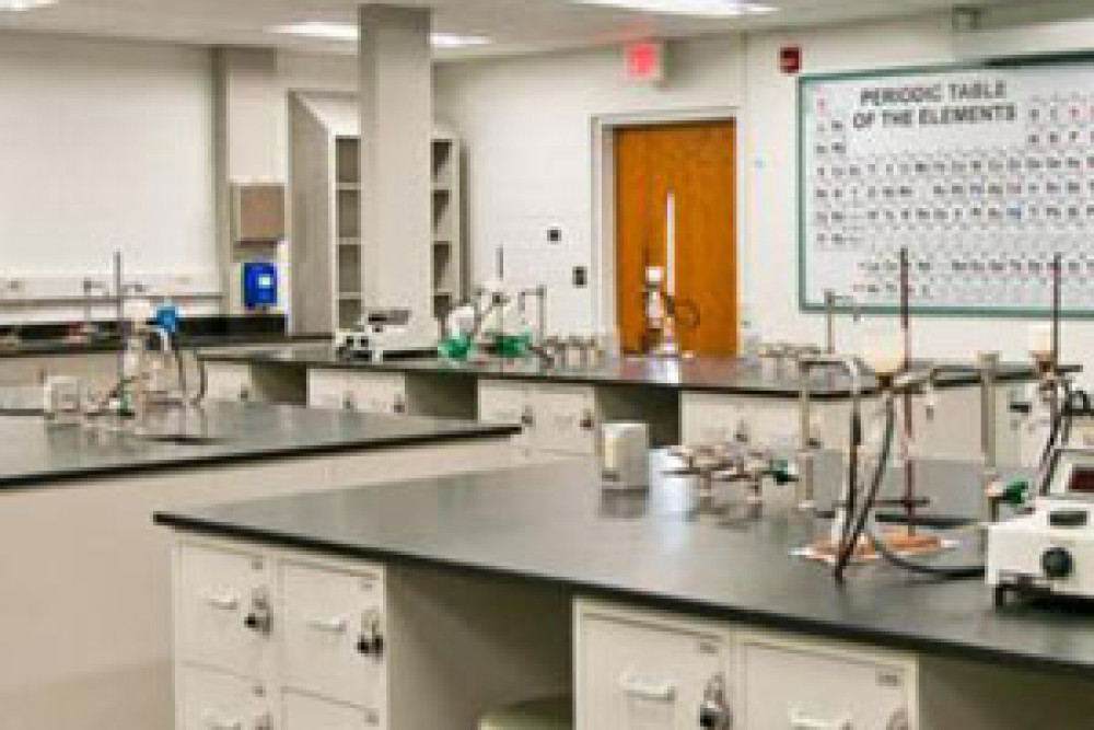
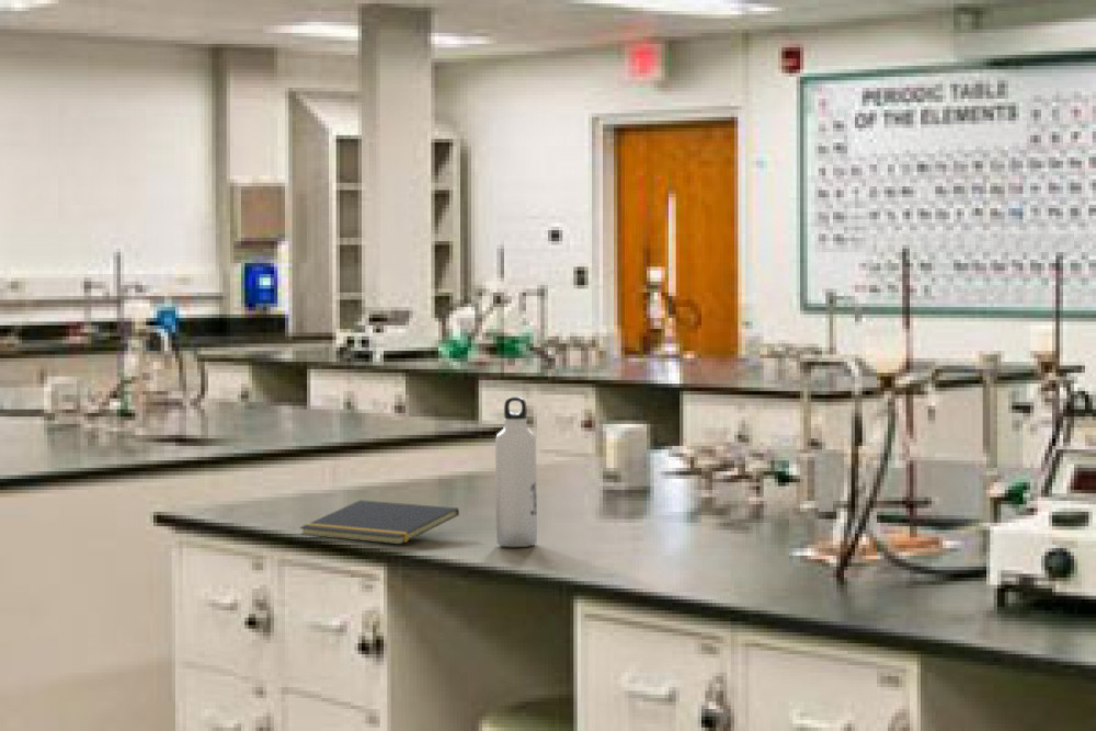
+ water bottle (515, 470)
+ notepad (379, 521)
